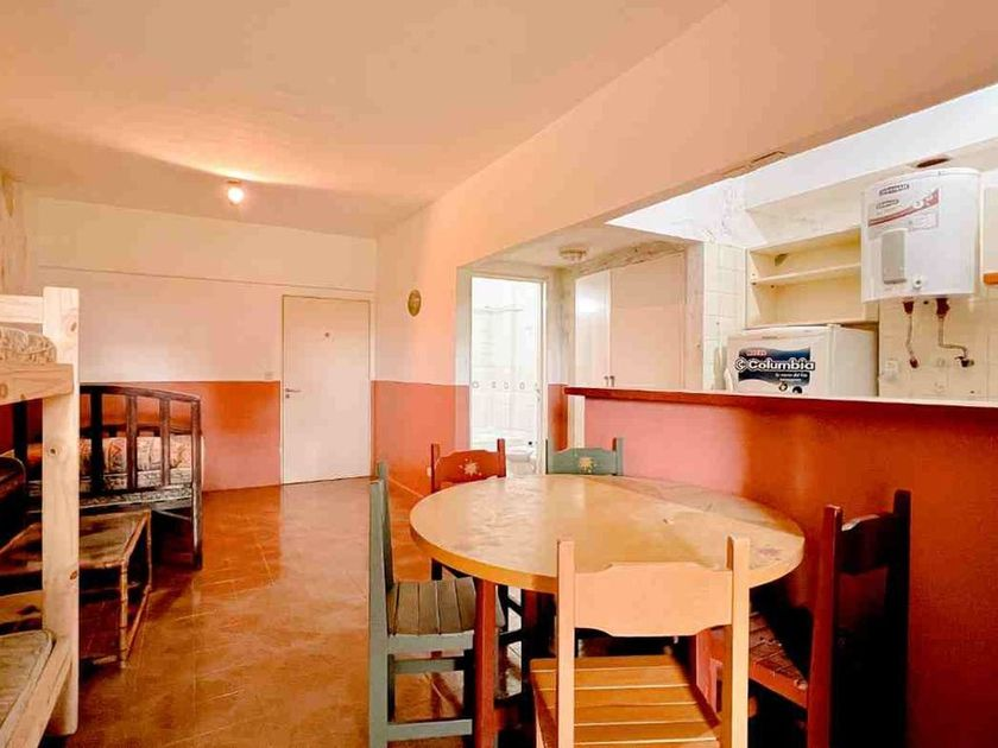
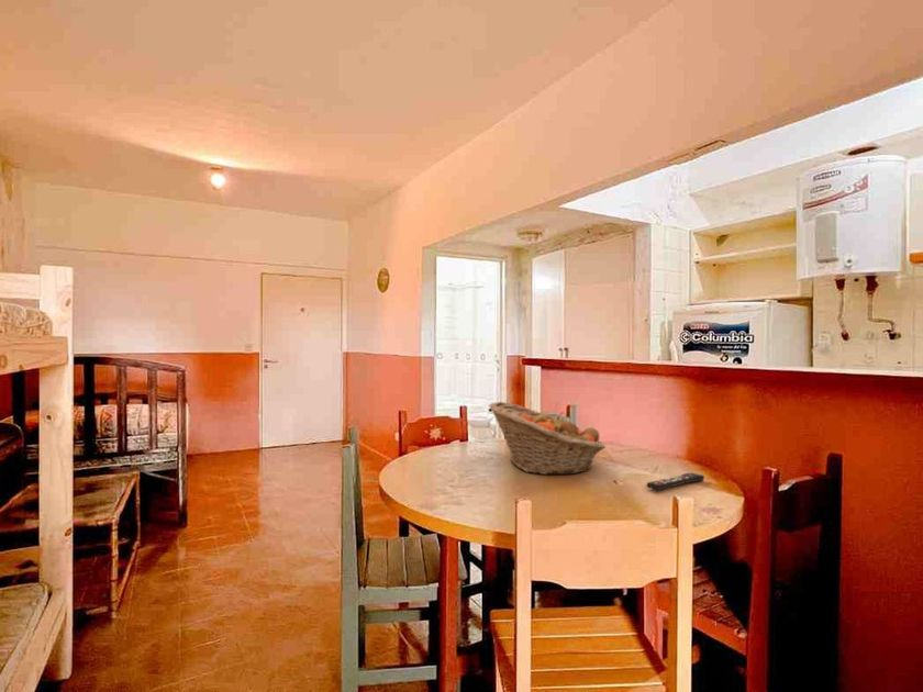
+ remote control (676, 481)
+ fruit basket (544, 433)
